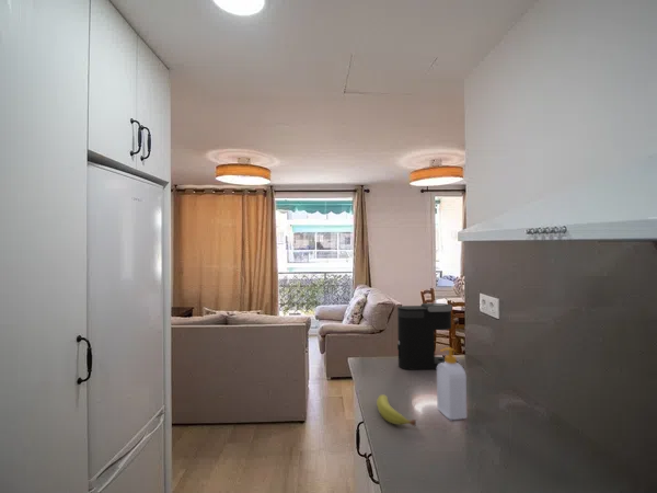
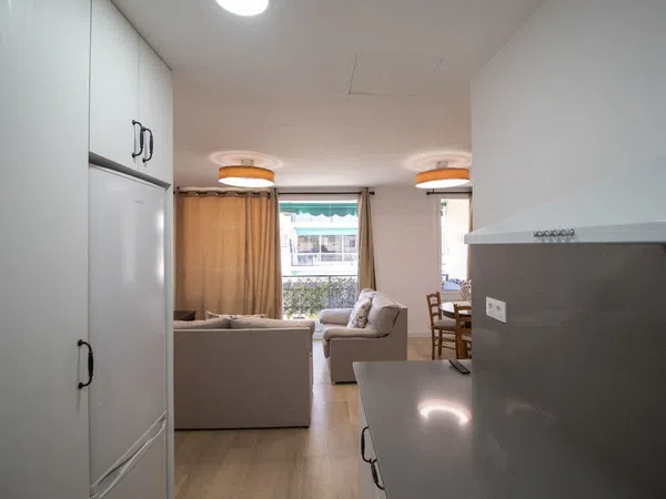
- coffee maker (425, 335)
- fruit (393, 409)
- soap bottle (450, 380)
